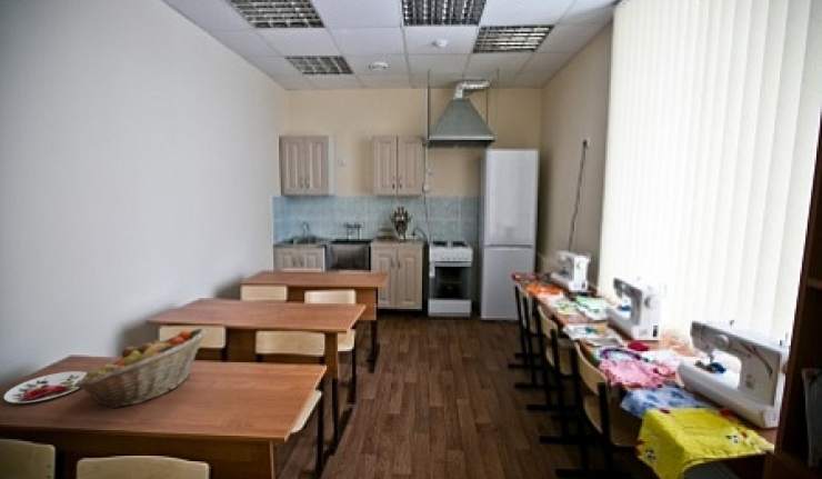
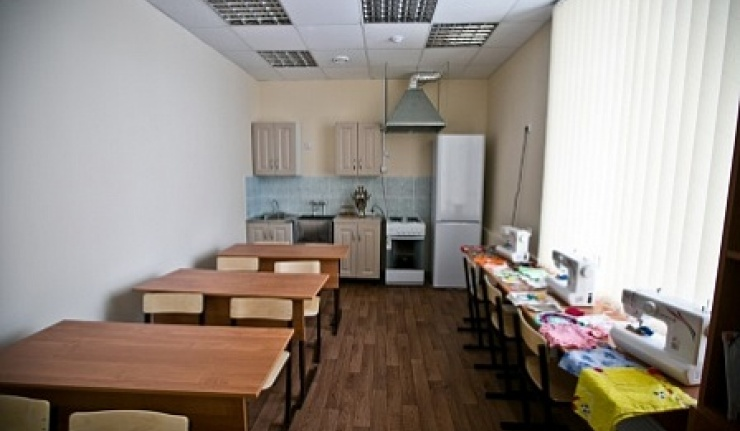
- fruit basket (149, 362)
- plate (50, 385)
